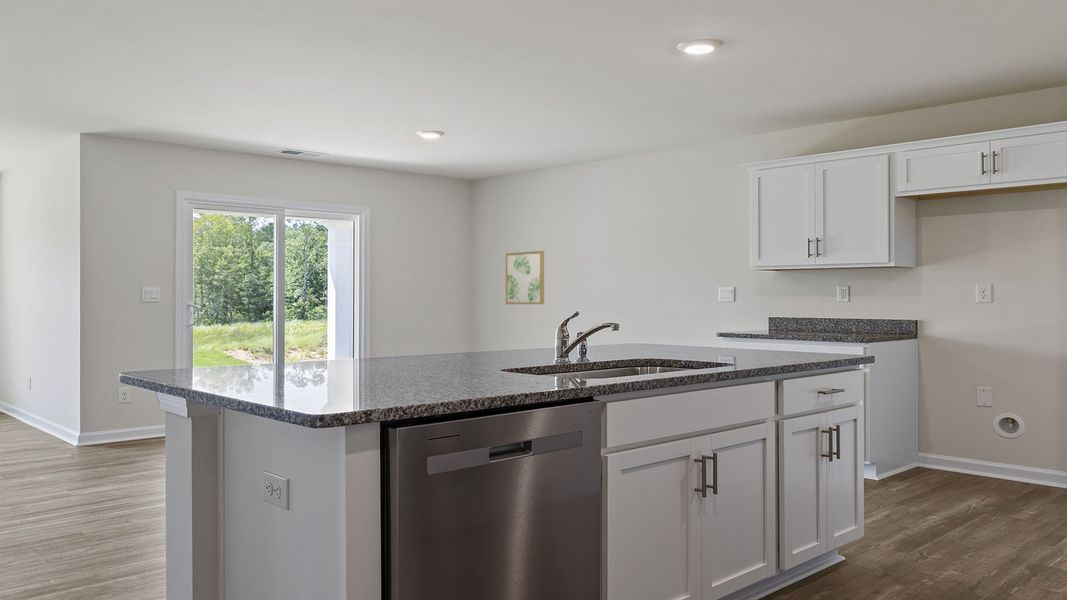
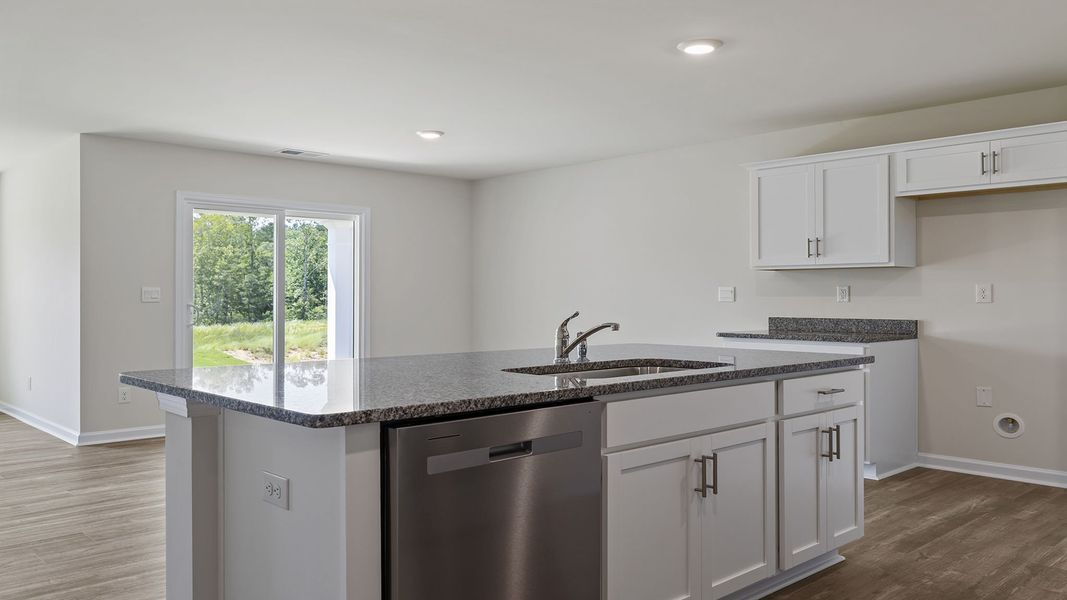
- wall art (524, 278)
